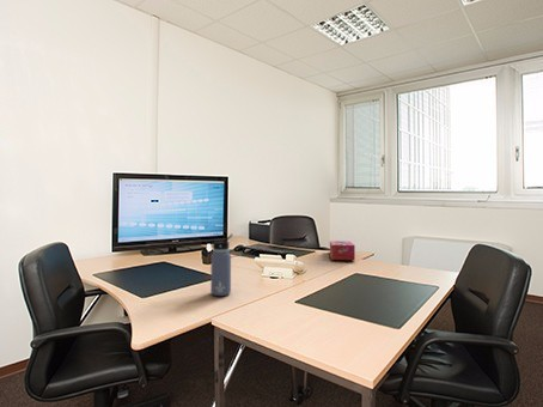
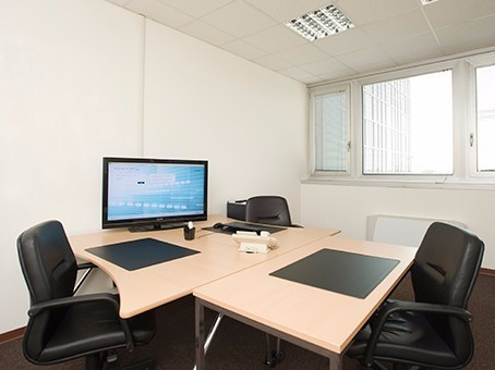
- water bottle (221, 263)
- tissue box (341, 249)
